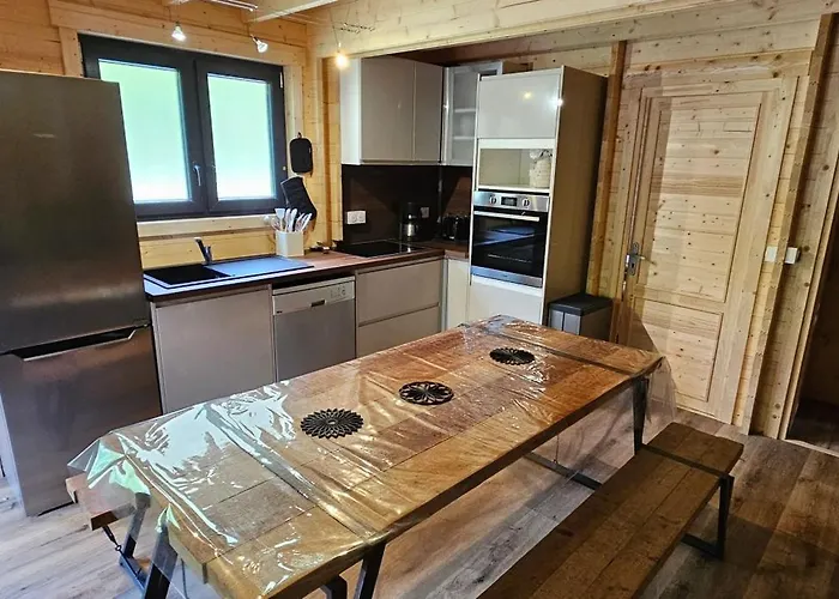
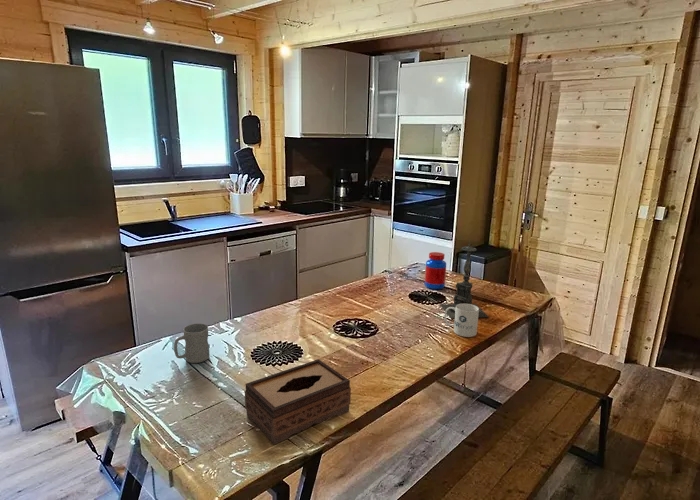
+ mug (191, 344)
+ jar (435, 270)
+ mug (462, 318)
+ tissue box (298, 397)
+ candle holder (466, 274)
